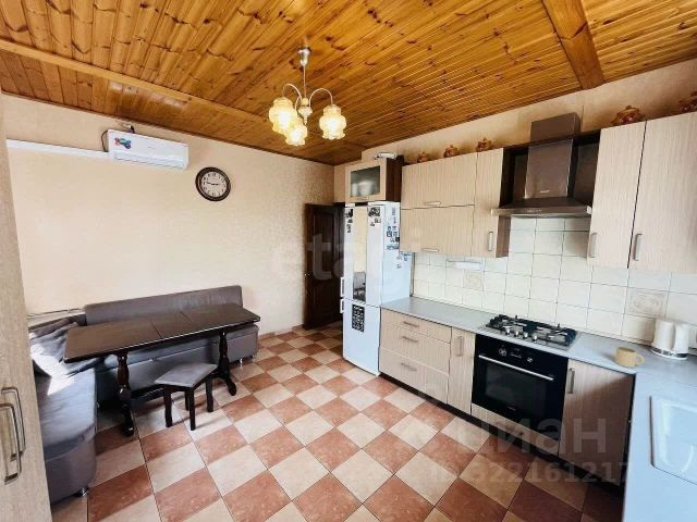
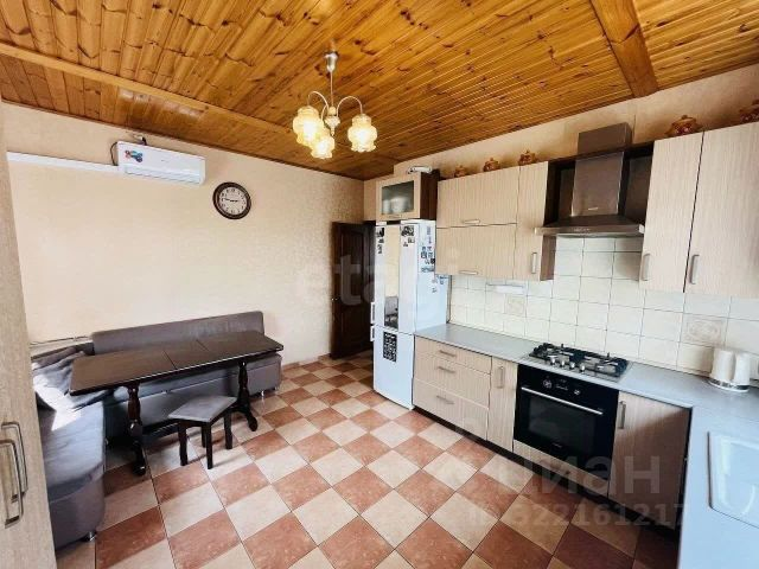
- mug (629, 357)
